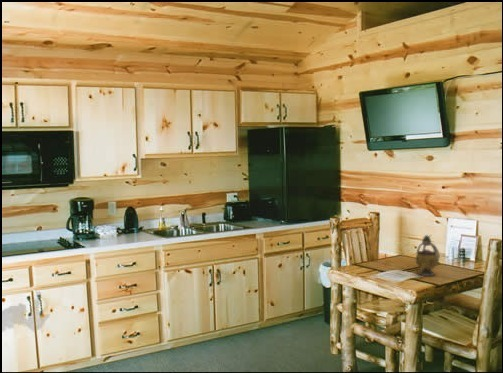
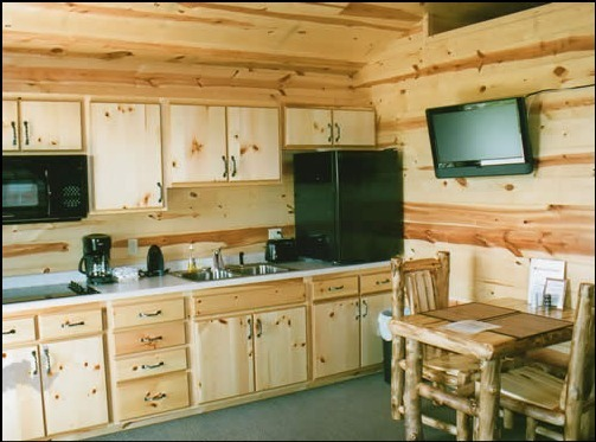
- teapot (424, 255)
